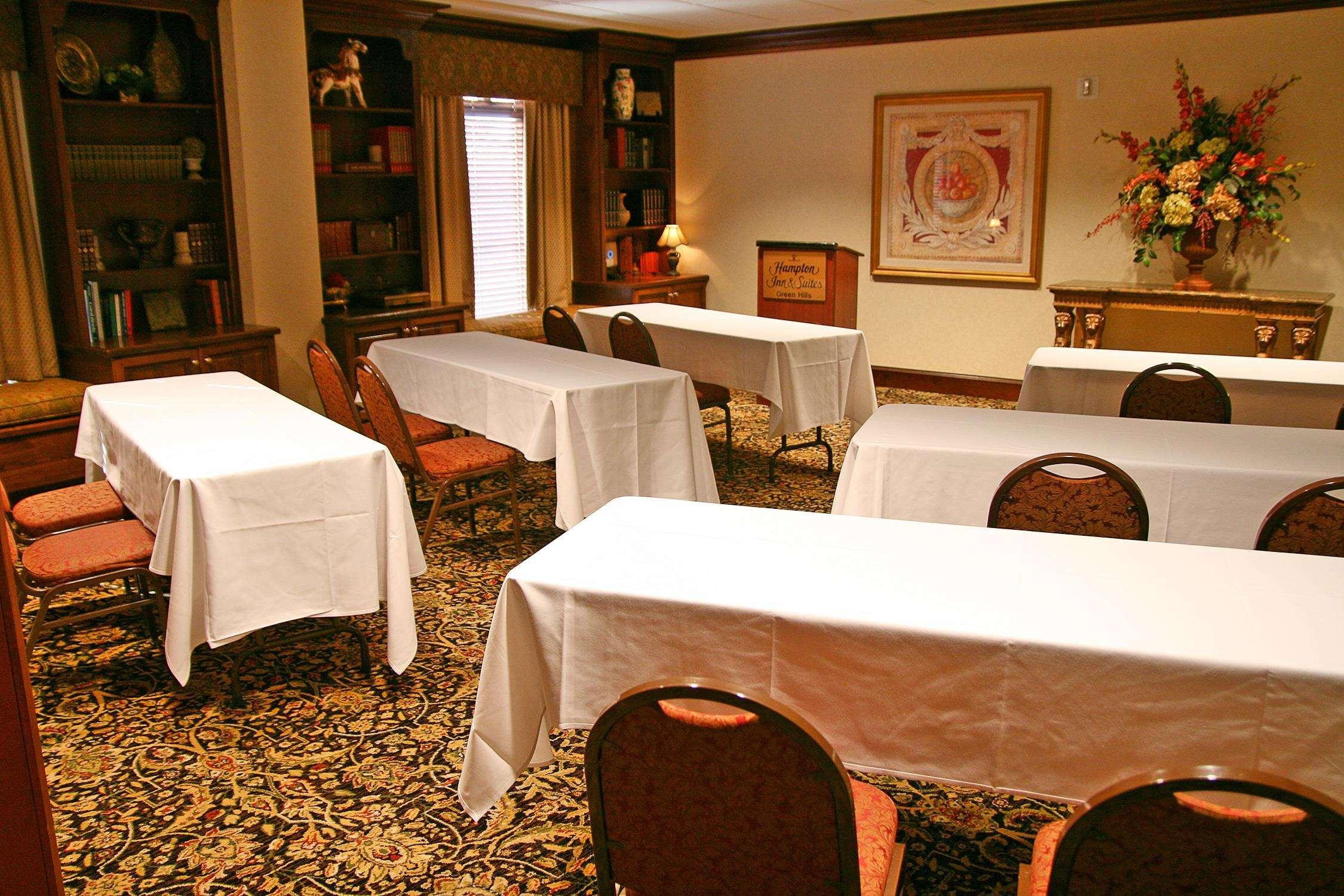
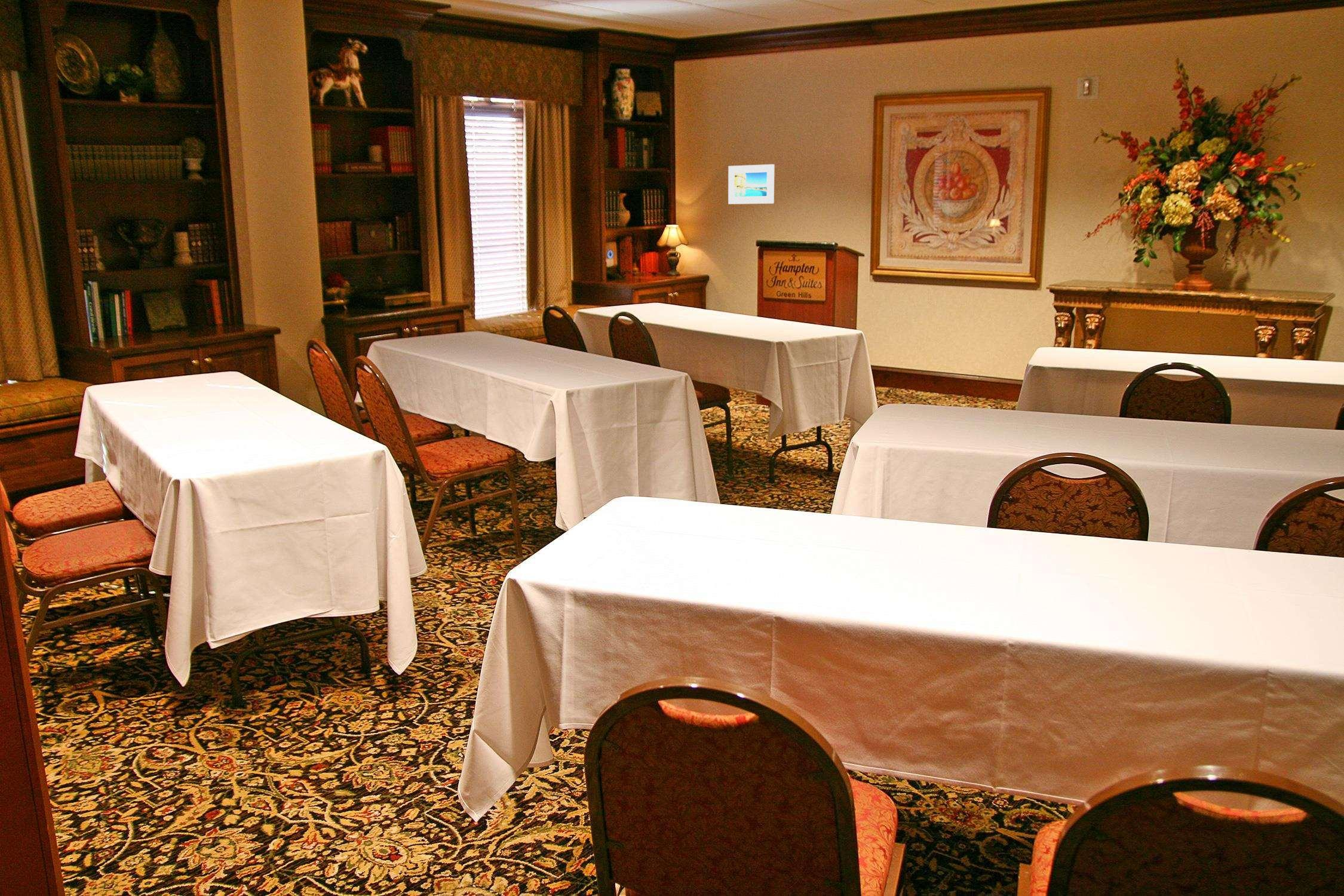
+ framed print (751, 184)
